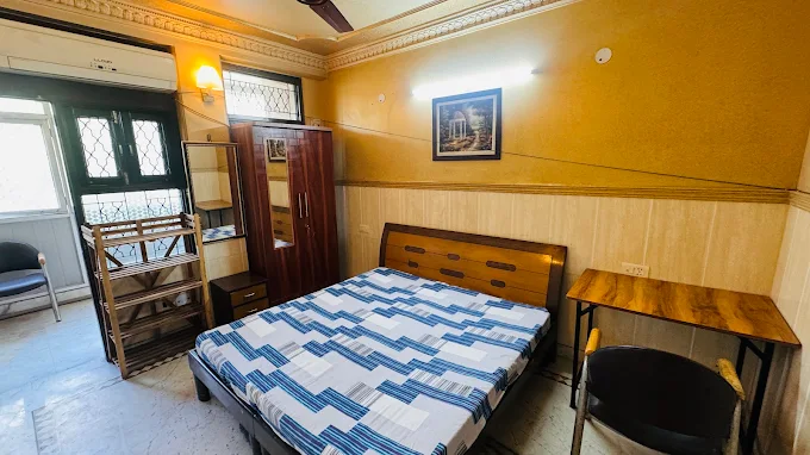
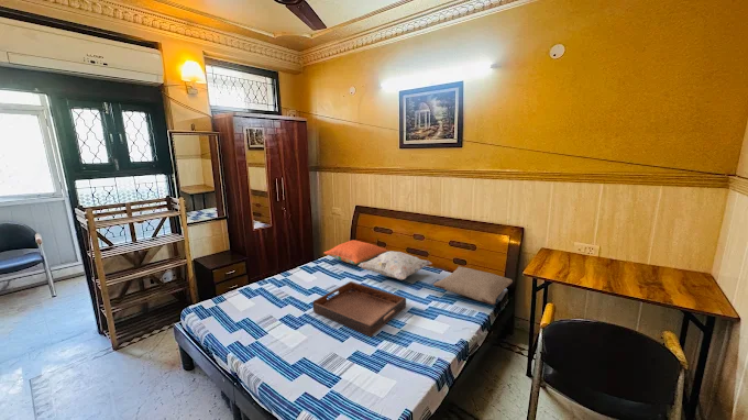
+ decorative pillow (395, 264)
+ serving tray (359, 305)
+ pillow (355, 251)
+ pillow (473, 283)
